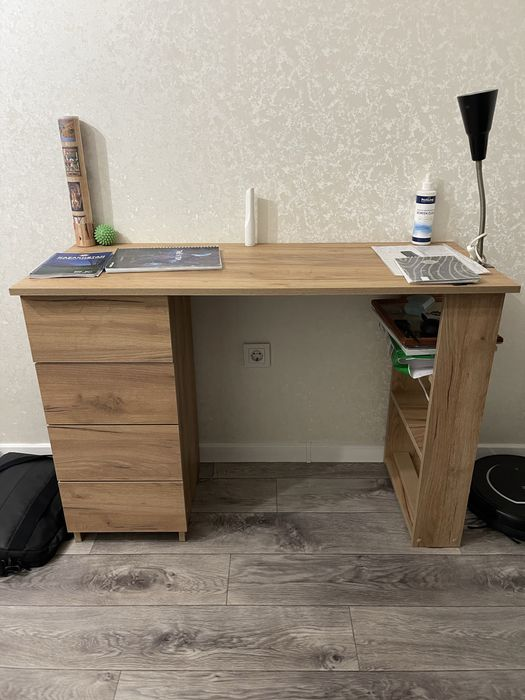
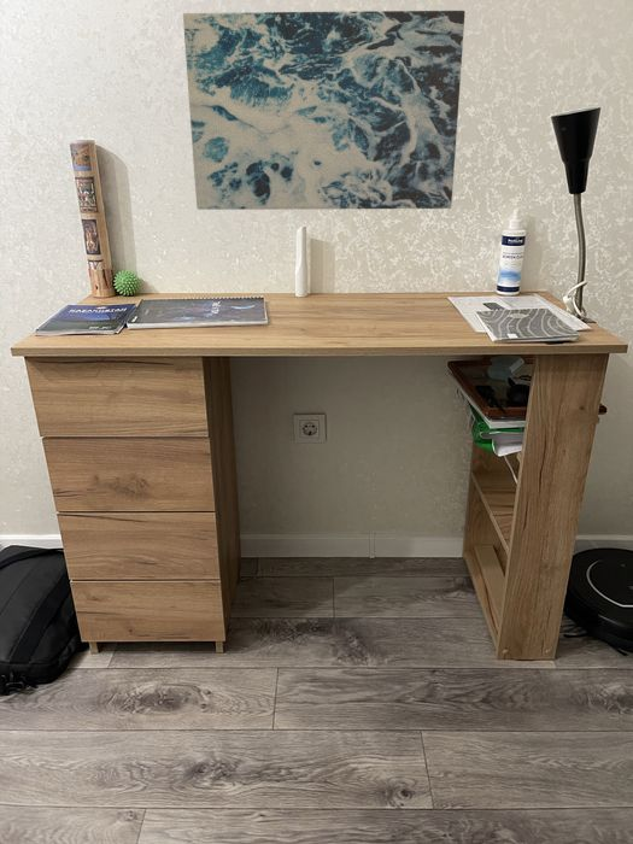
+ wall art (323, 116)
